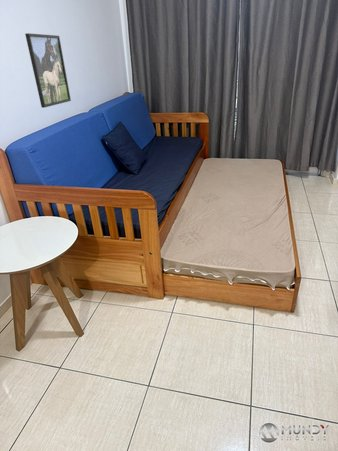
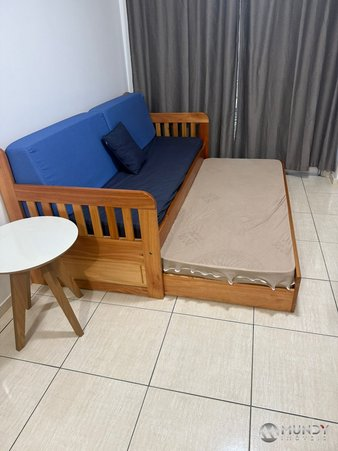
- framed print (50, 71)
